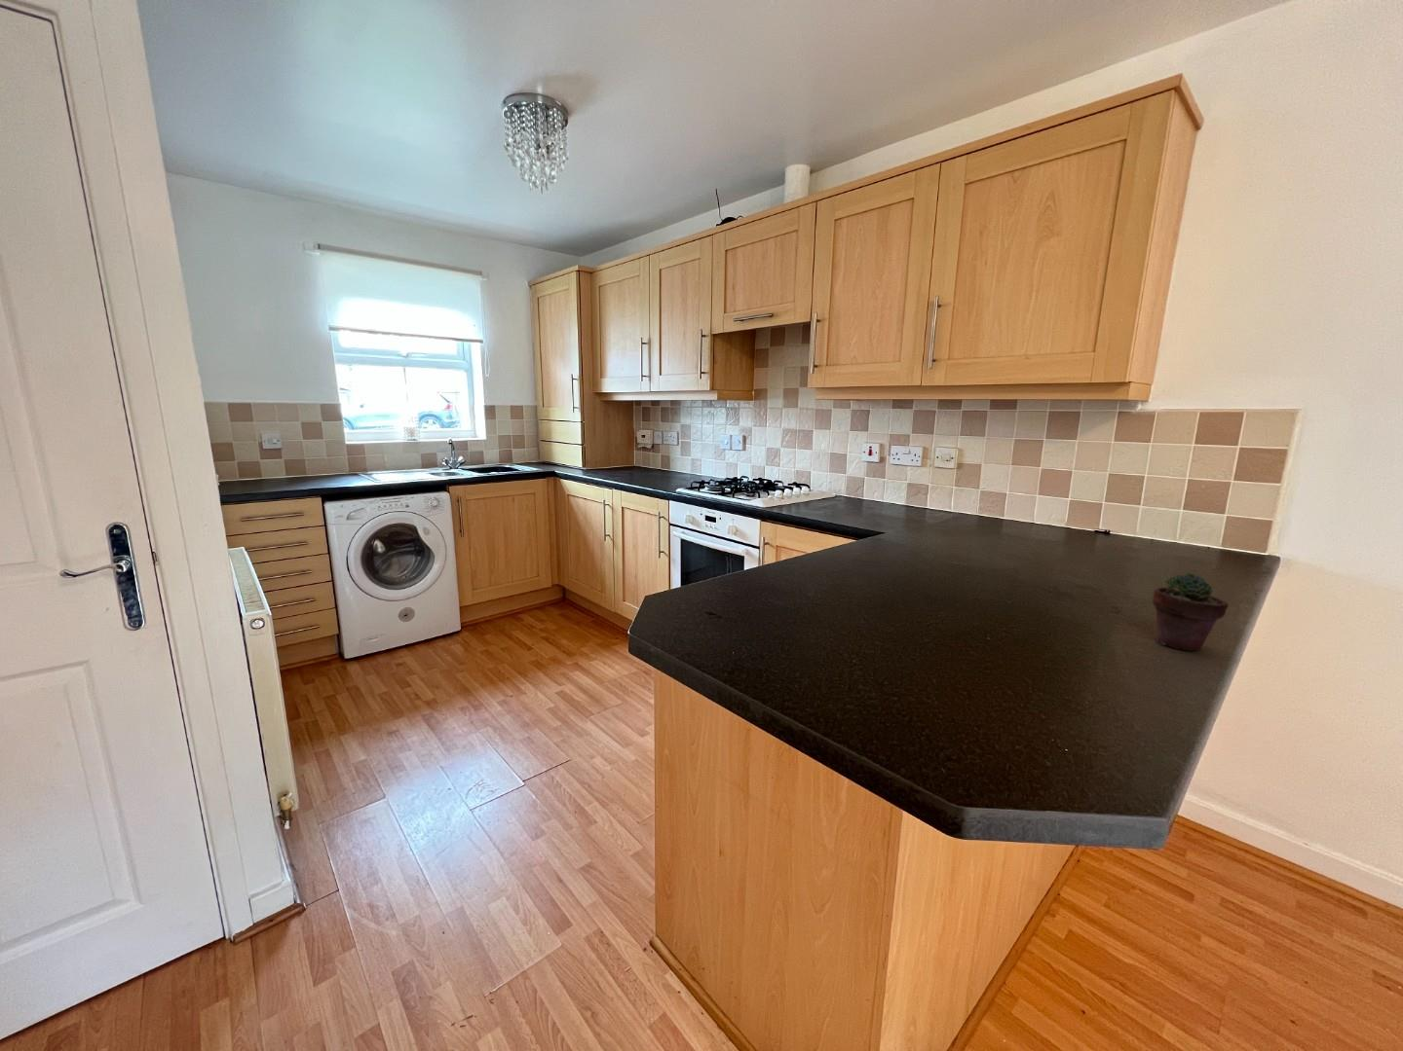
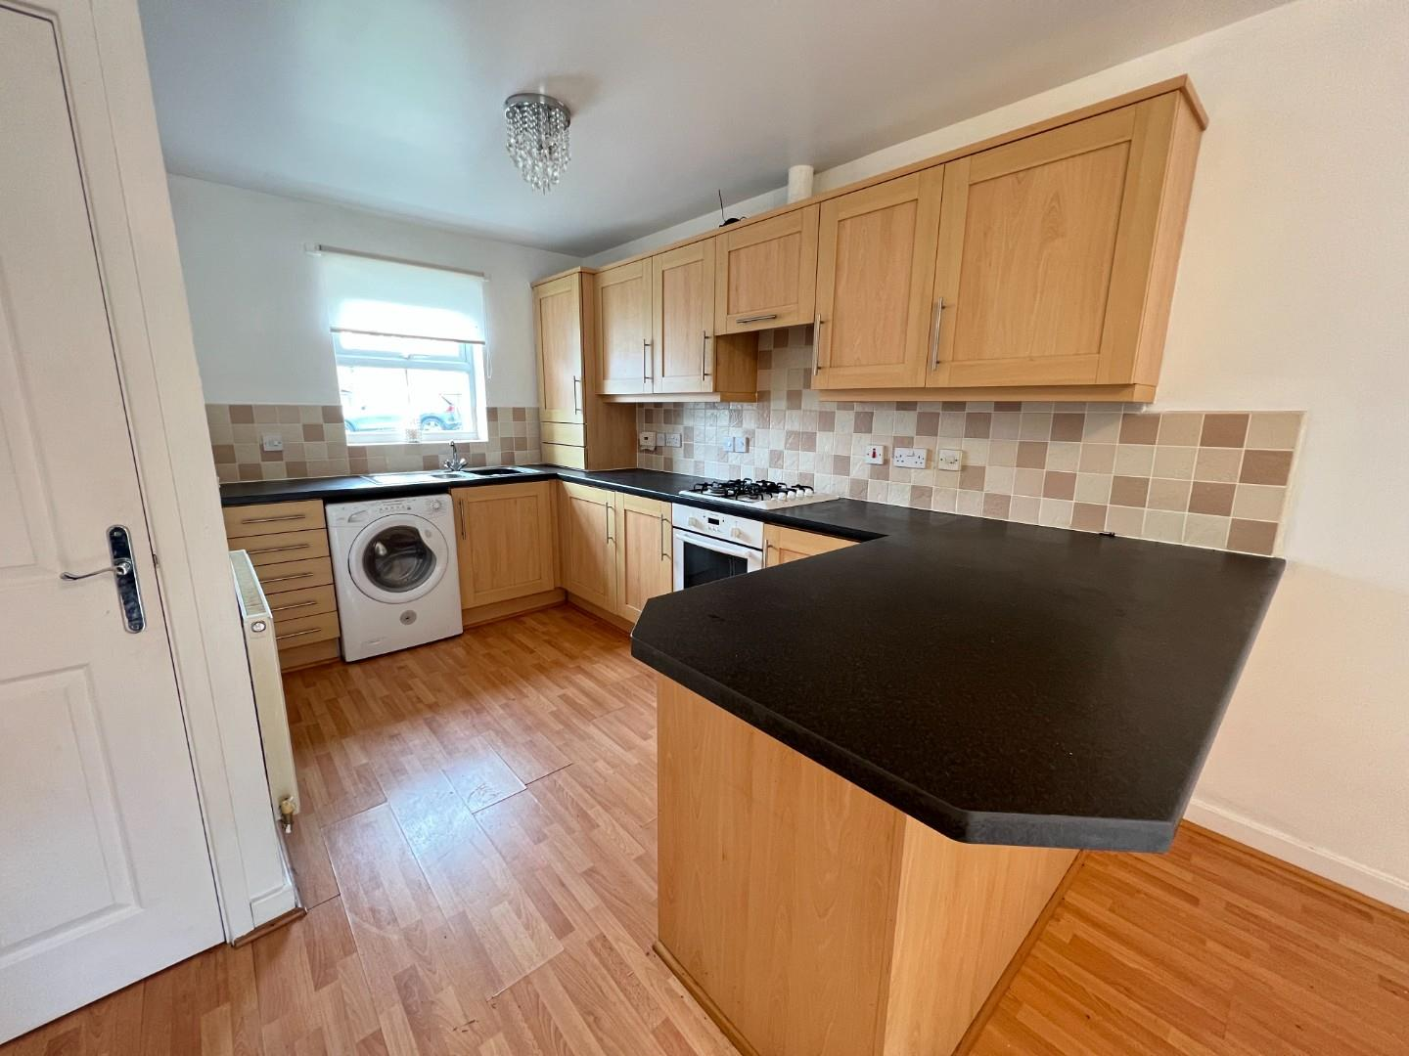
- potted succulent (1185, 609)
